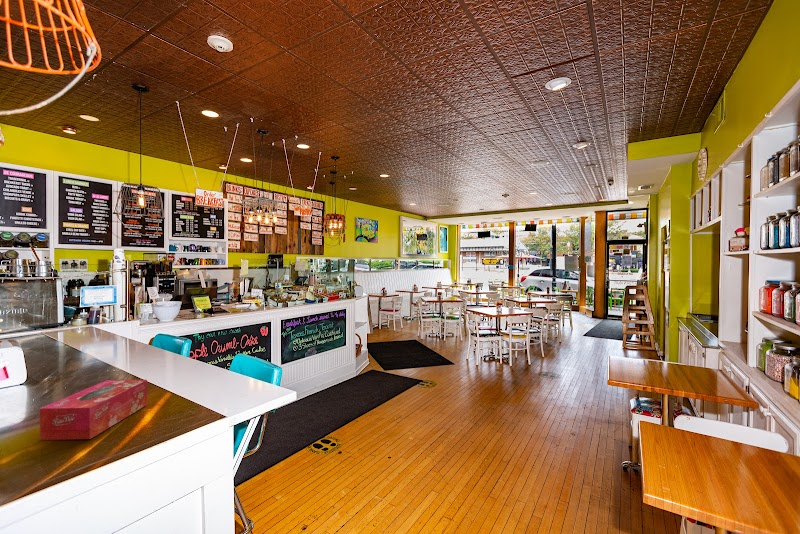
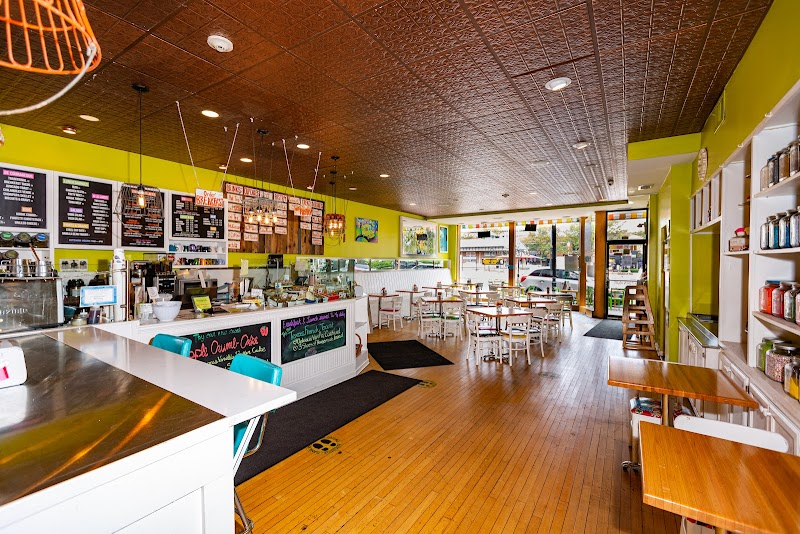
- tissue box (99, 406)
